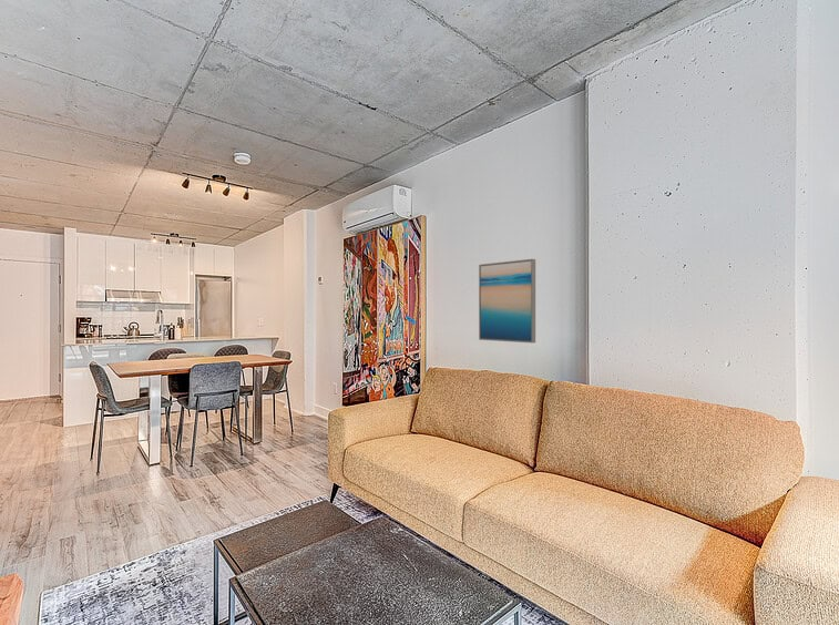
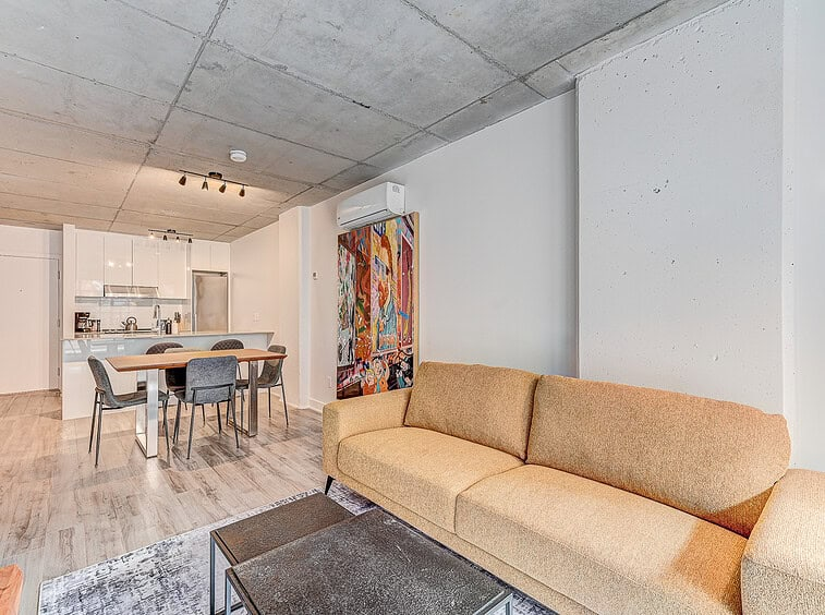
- wall art (505, 301)
